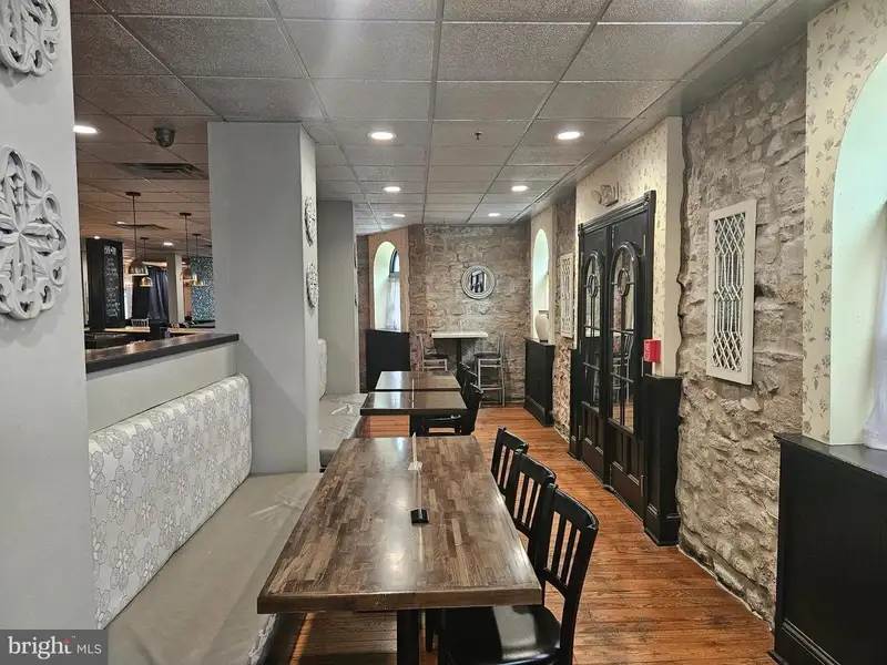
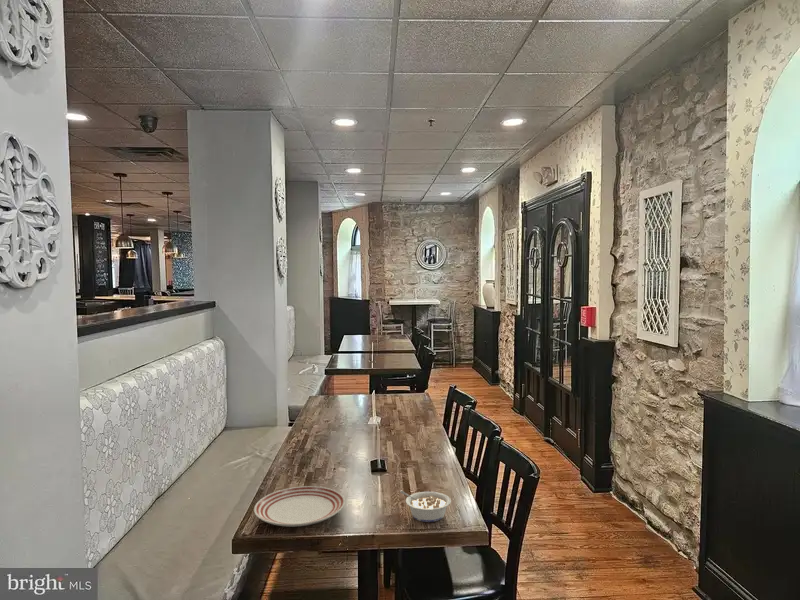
+ legume (426, 506)
+ dinner plate (300, 507)
